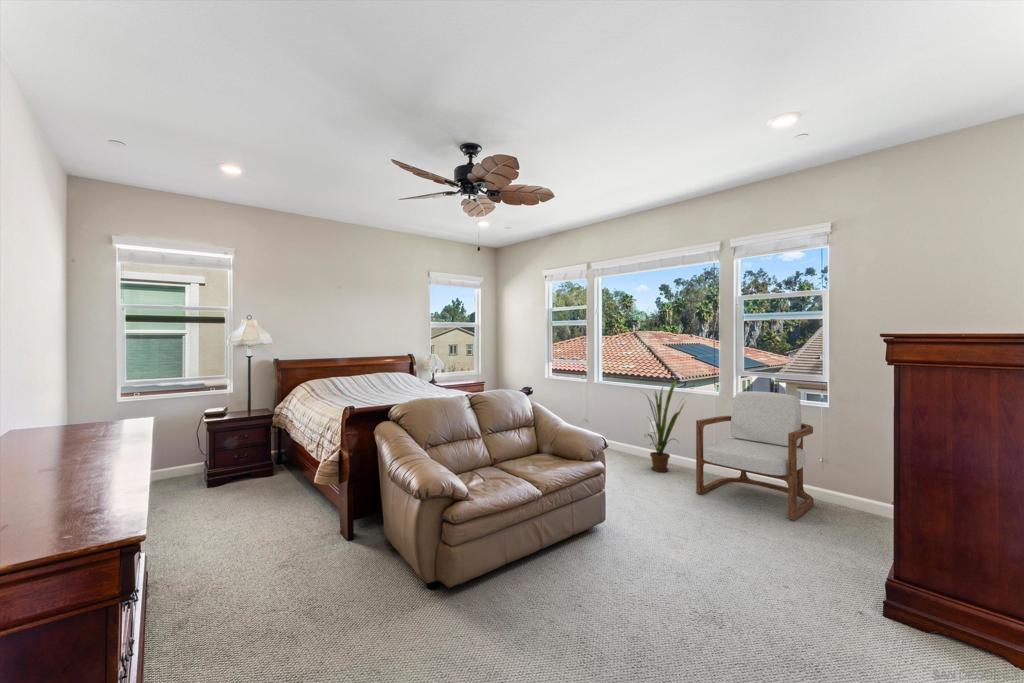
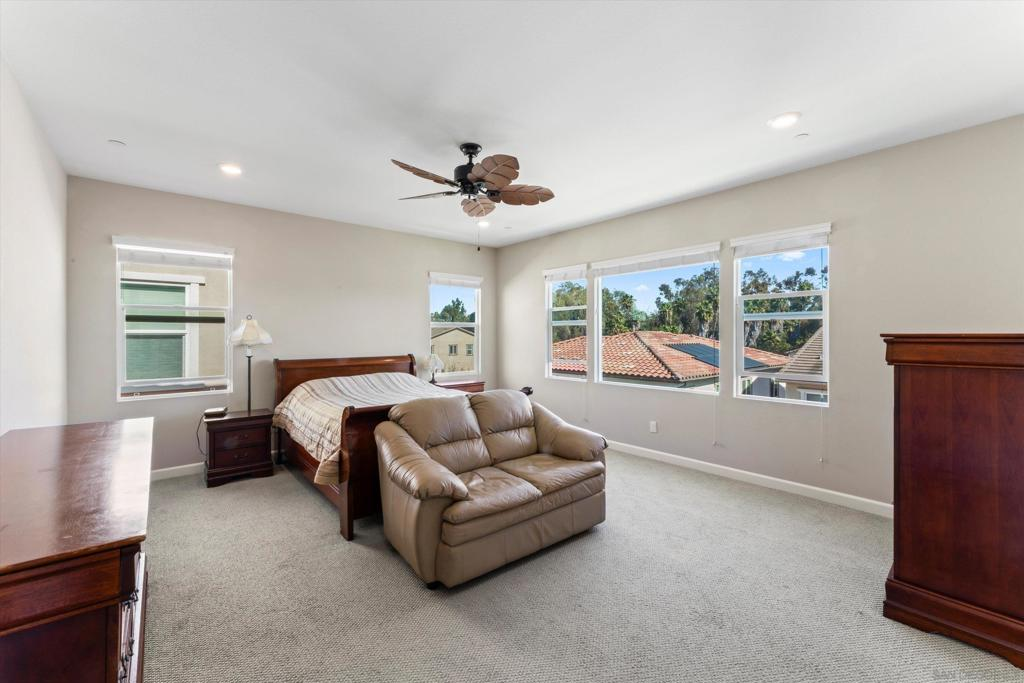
- armchair (755, 445)
- house plant (660, 425)
